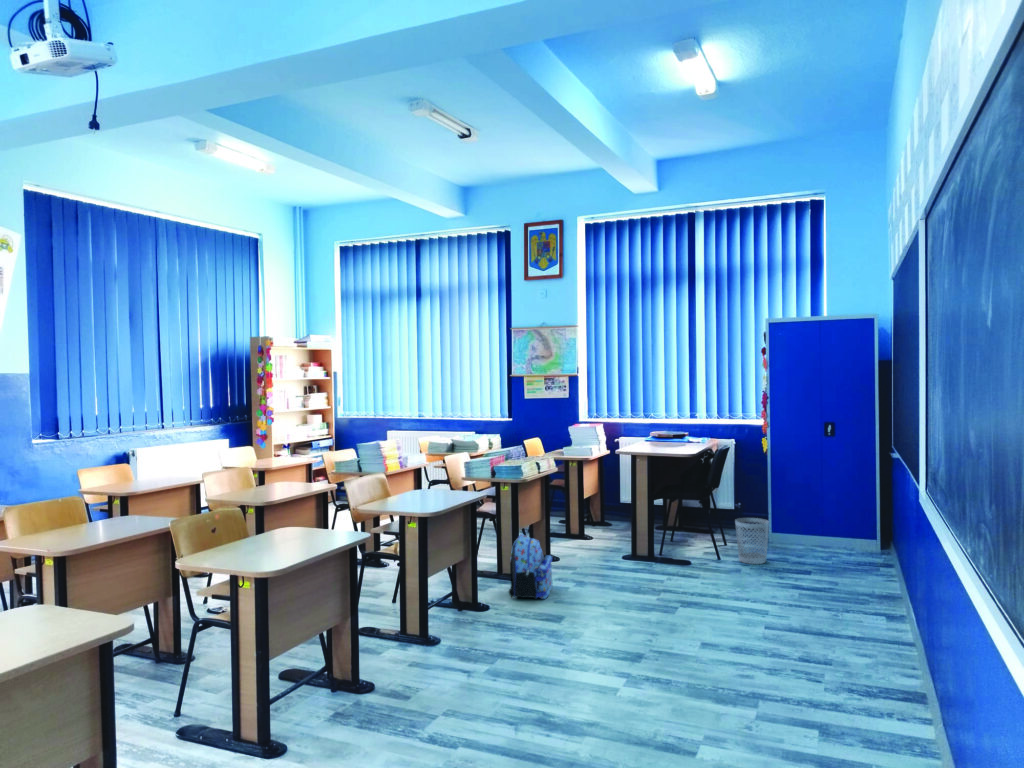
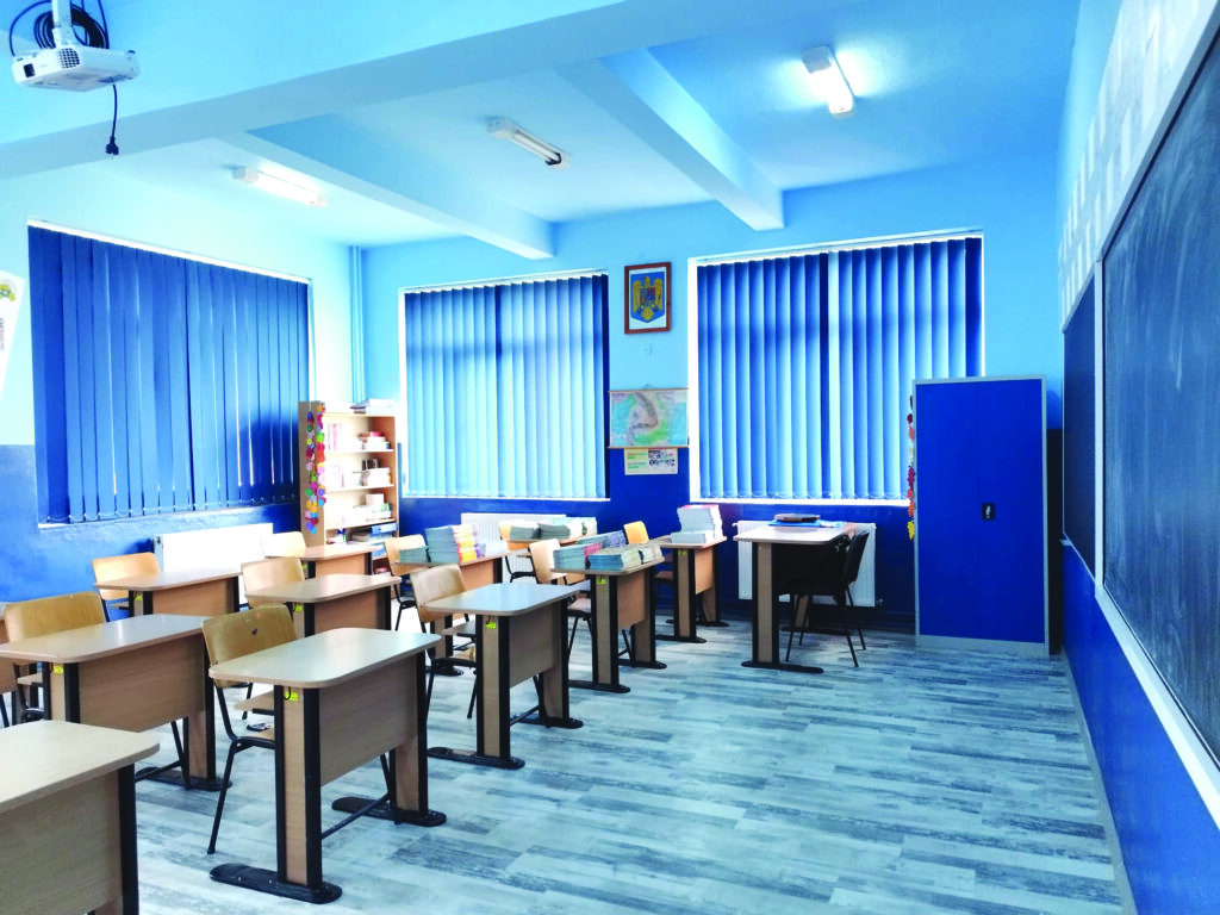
- wastebasket (752, 540)
- backpack (531, 564)
